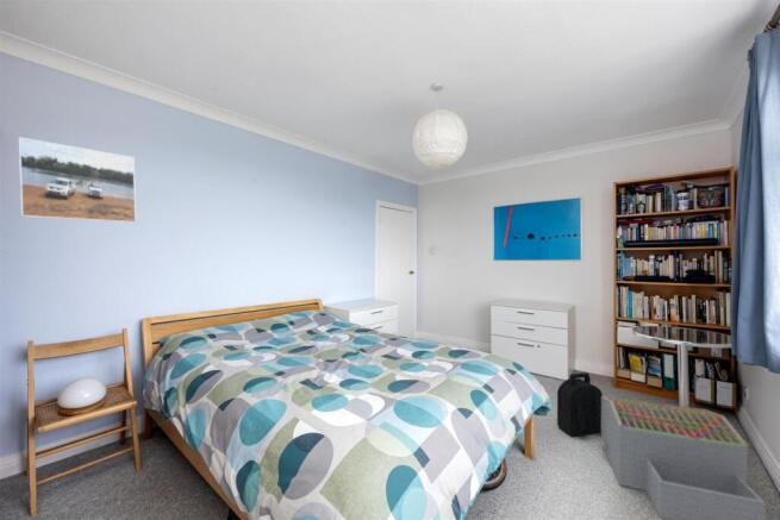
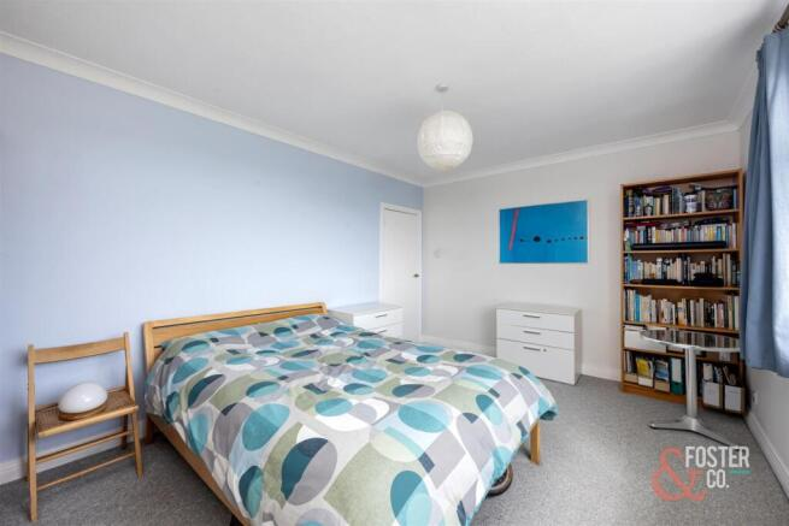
- architectural model (668, 449)
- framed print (82, 183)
- backpack (580, 402)
